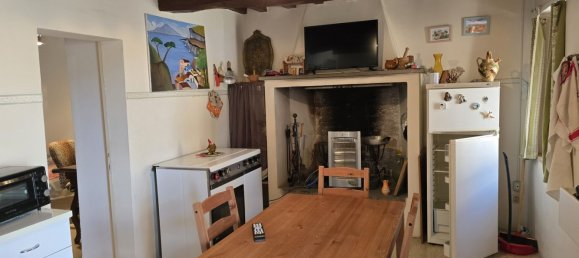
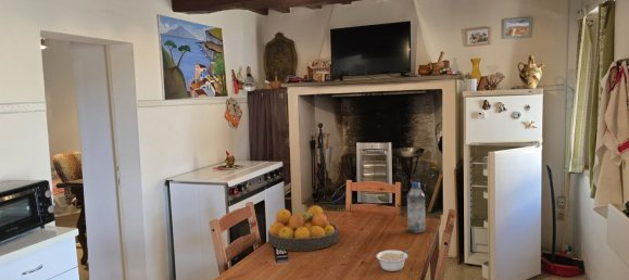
+ fruit bowl (302, 224)
+ legume (392, 259)
+ water bottle (416, 206)
